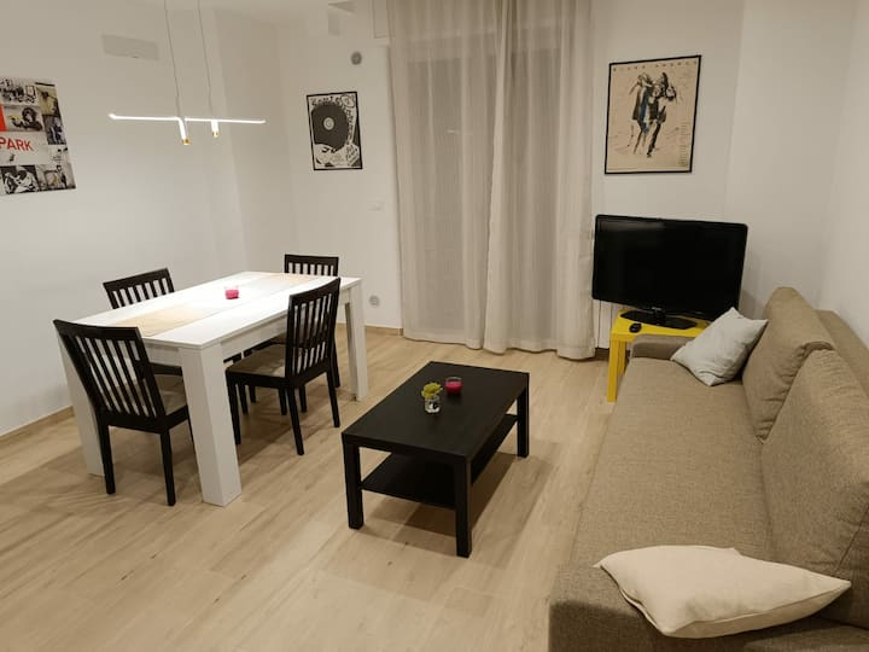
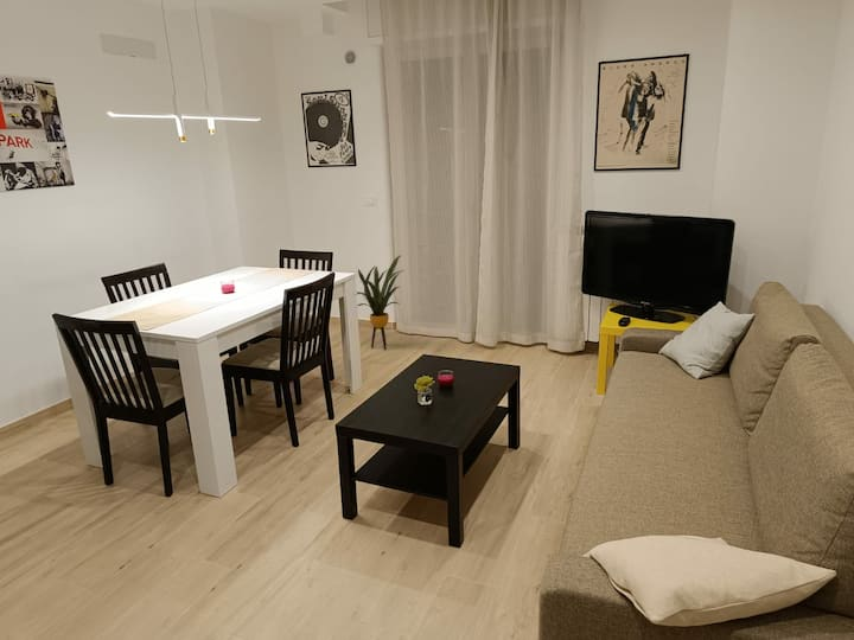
+ house plant (383, 303)
